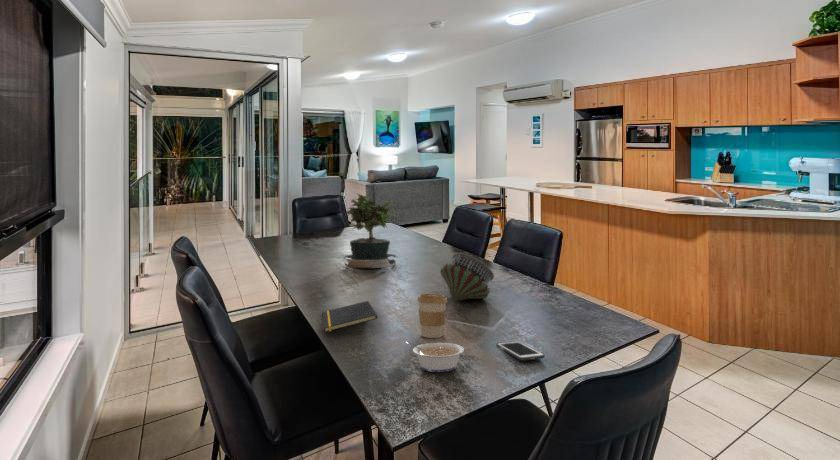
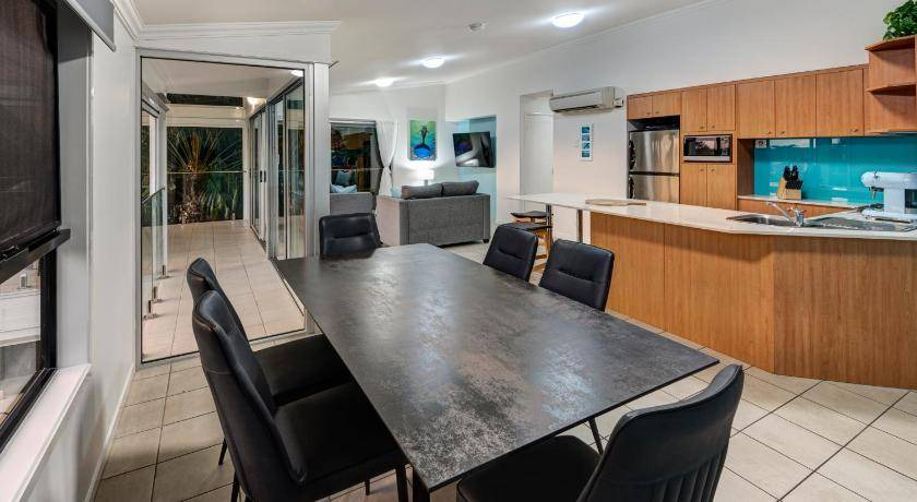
- coffee cup (432, 314)
- legume (436, 356)
- cell phone (519, 350)
- notepad (348, 315)
- potted plant (367, 229)
- drum (467, 276)
